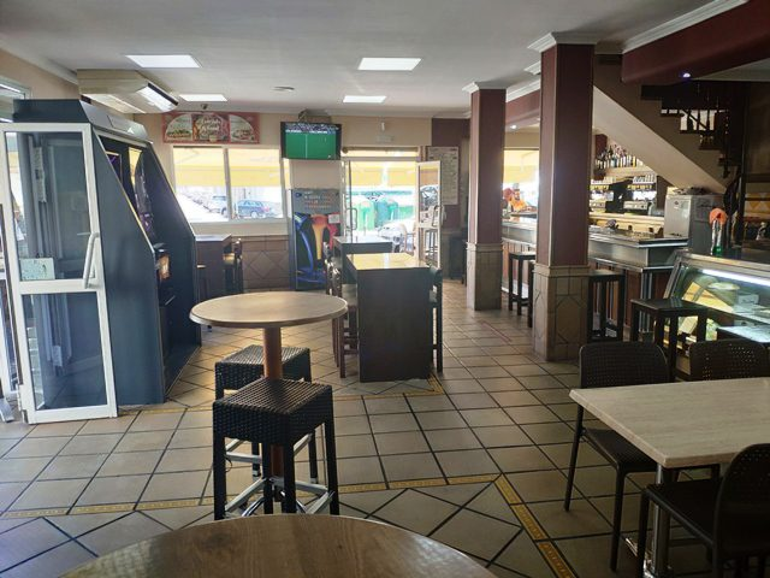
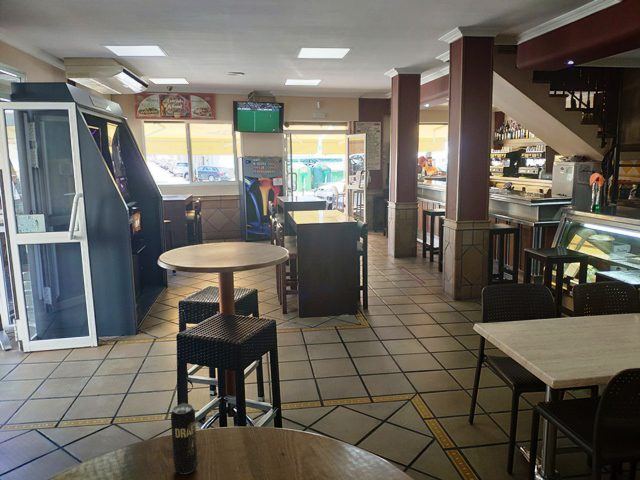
+ beverage can (184, 436)
